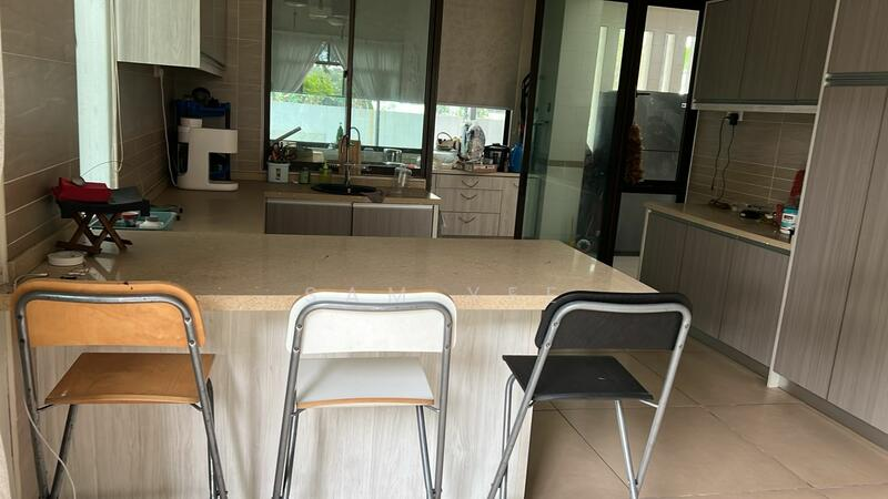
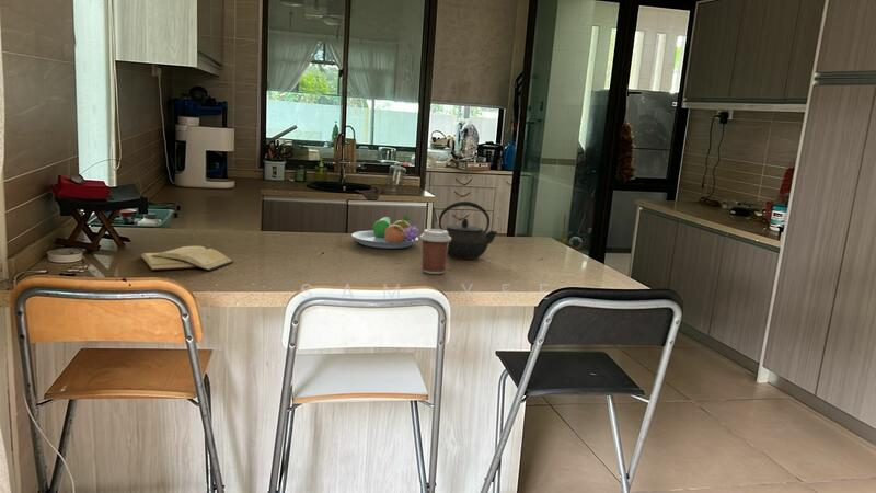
+ diary (186, 255)
+ kettle (468, 229)
+ coffee cup (434, 251)
+ fruit bowl (387, 229)
